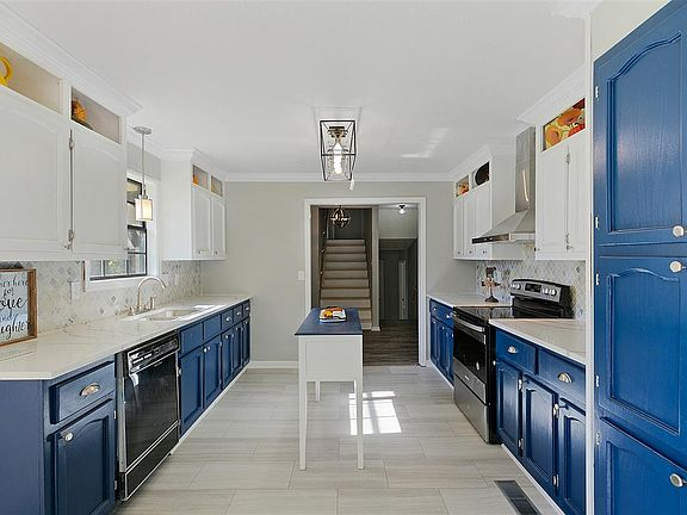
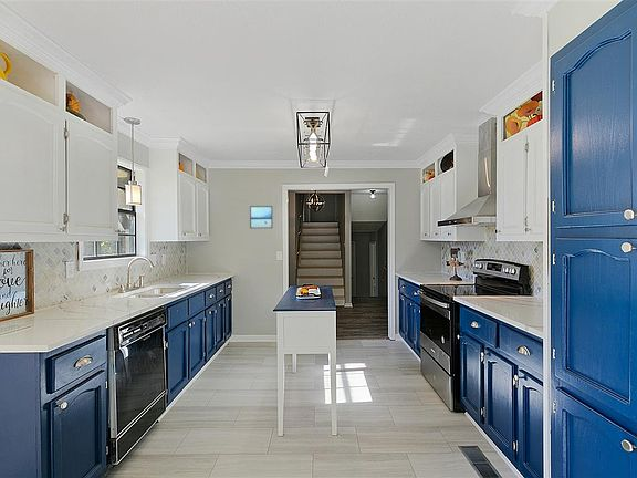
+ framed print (261, 217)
